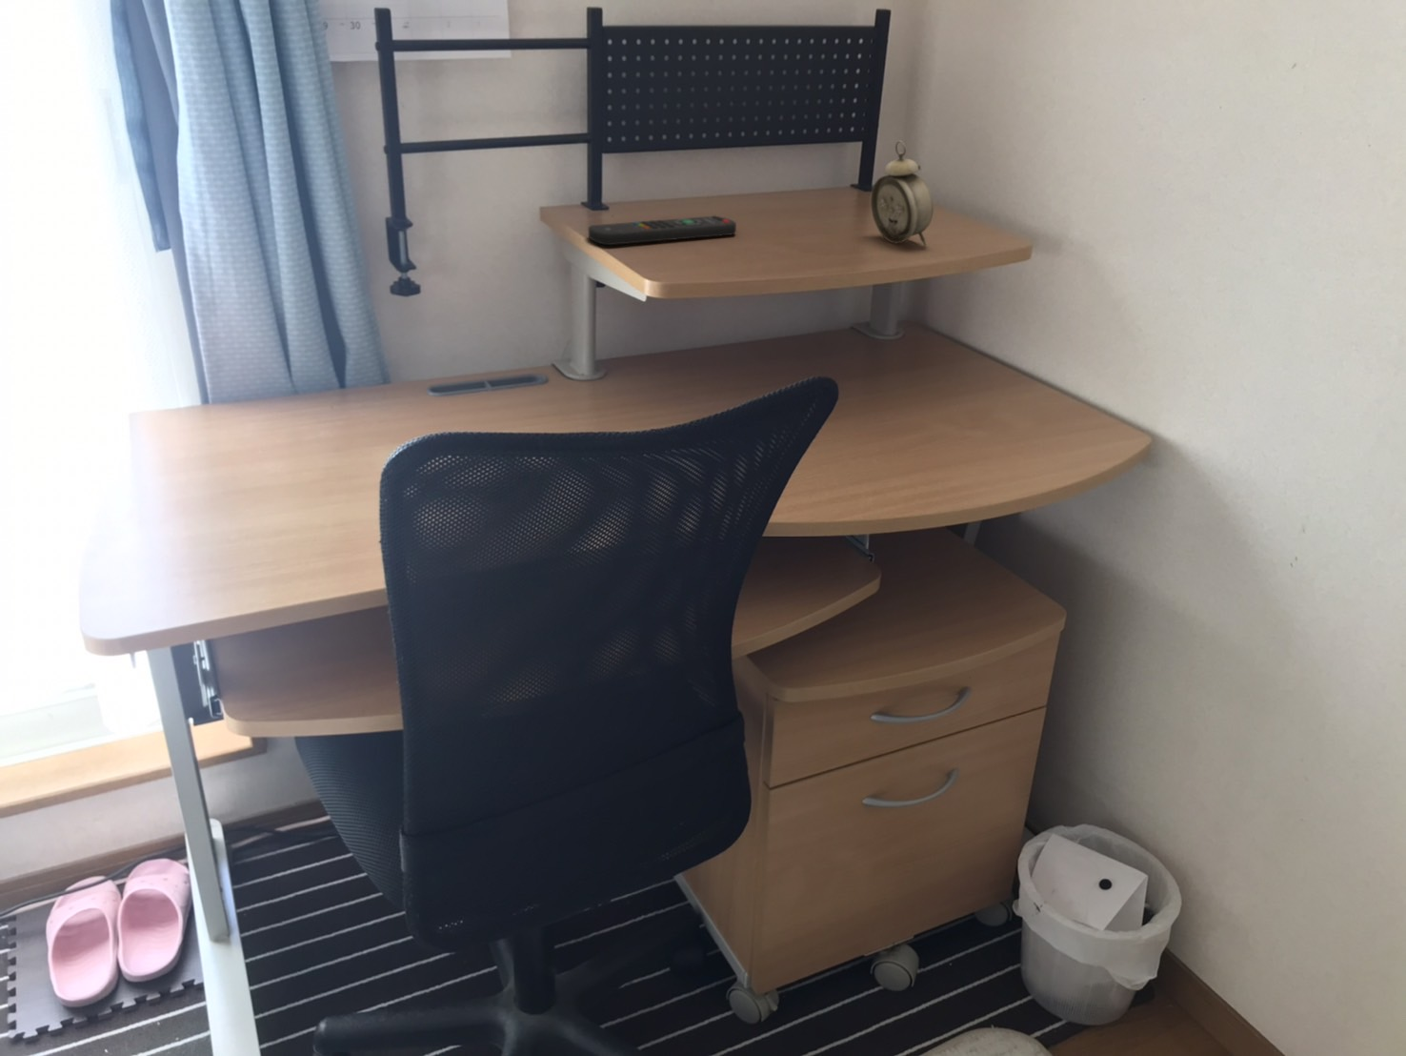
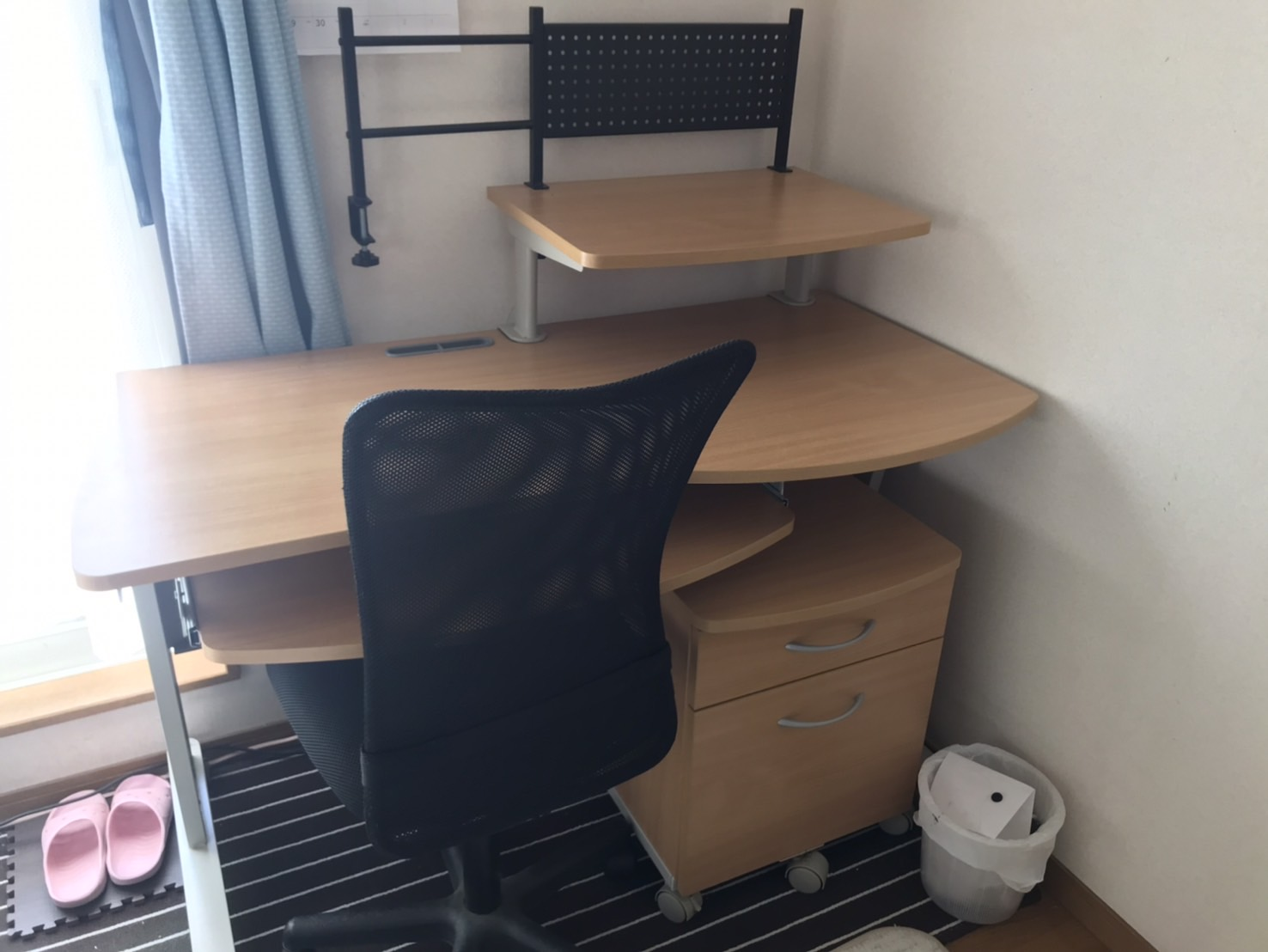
- alarm clock (903, 192)
- remote control (663, 229)
